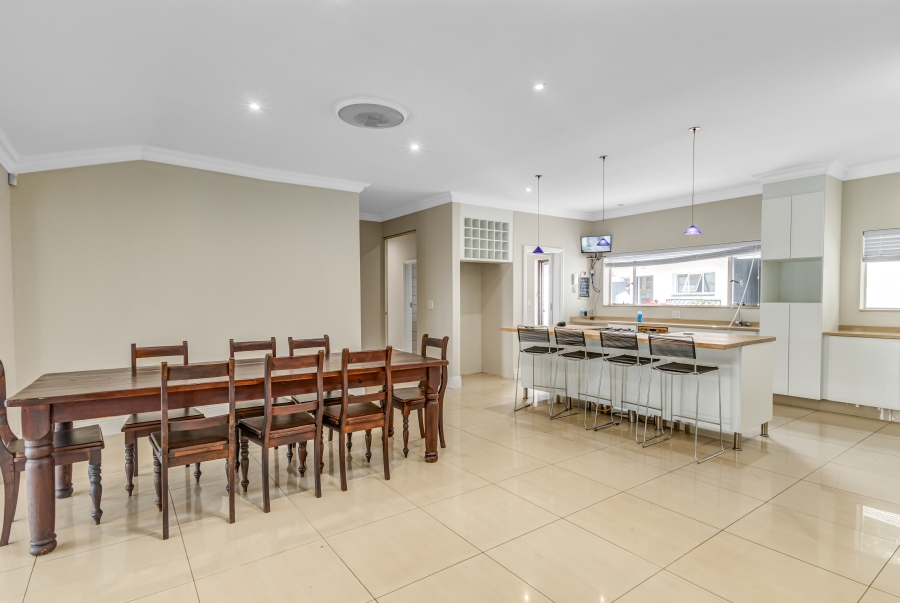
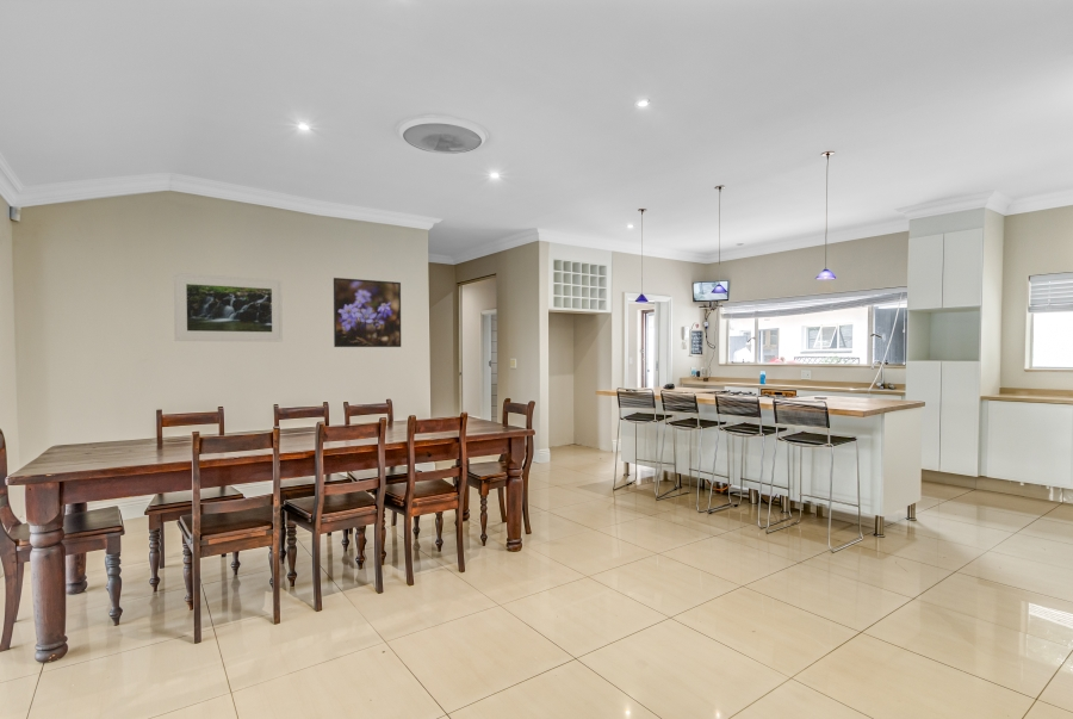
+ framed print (368, 314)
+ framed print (230, 309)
